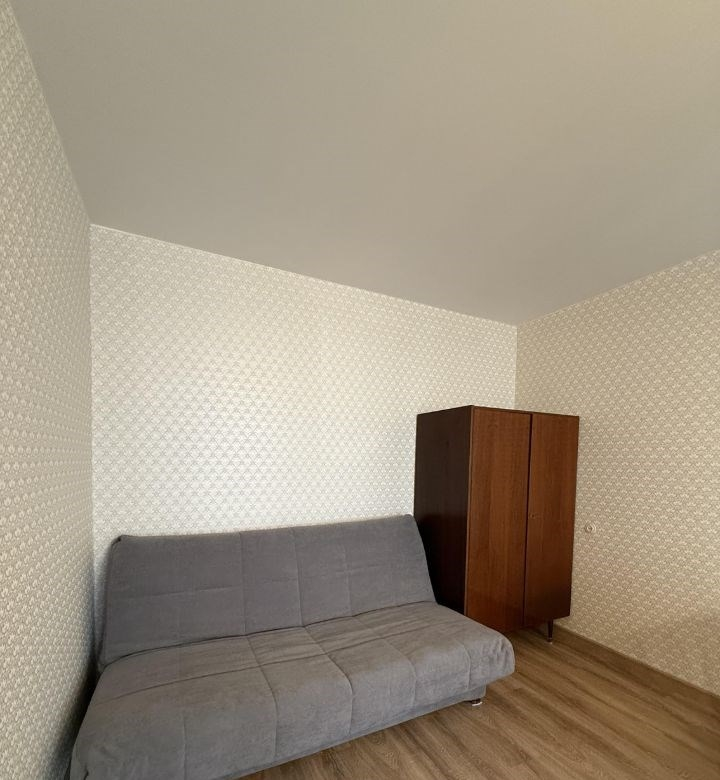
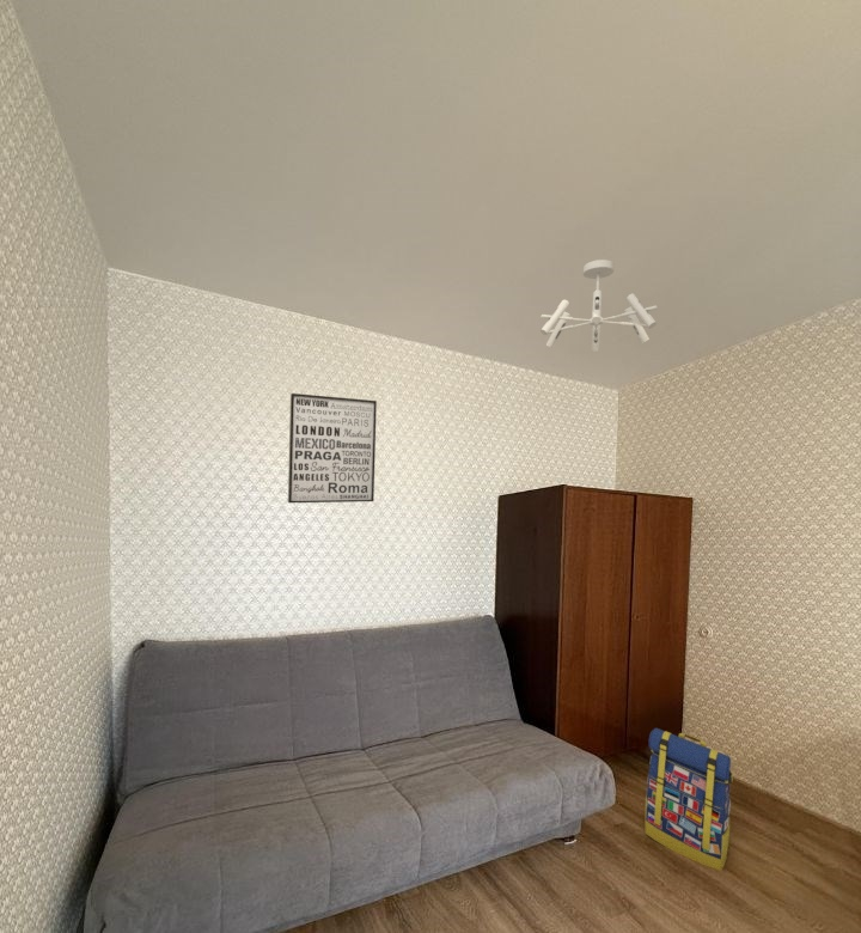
+ ceiling light fixture (597, 301)
+ backpack (688, 791)
+ wall art (334, 450)
